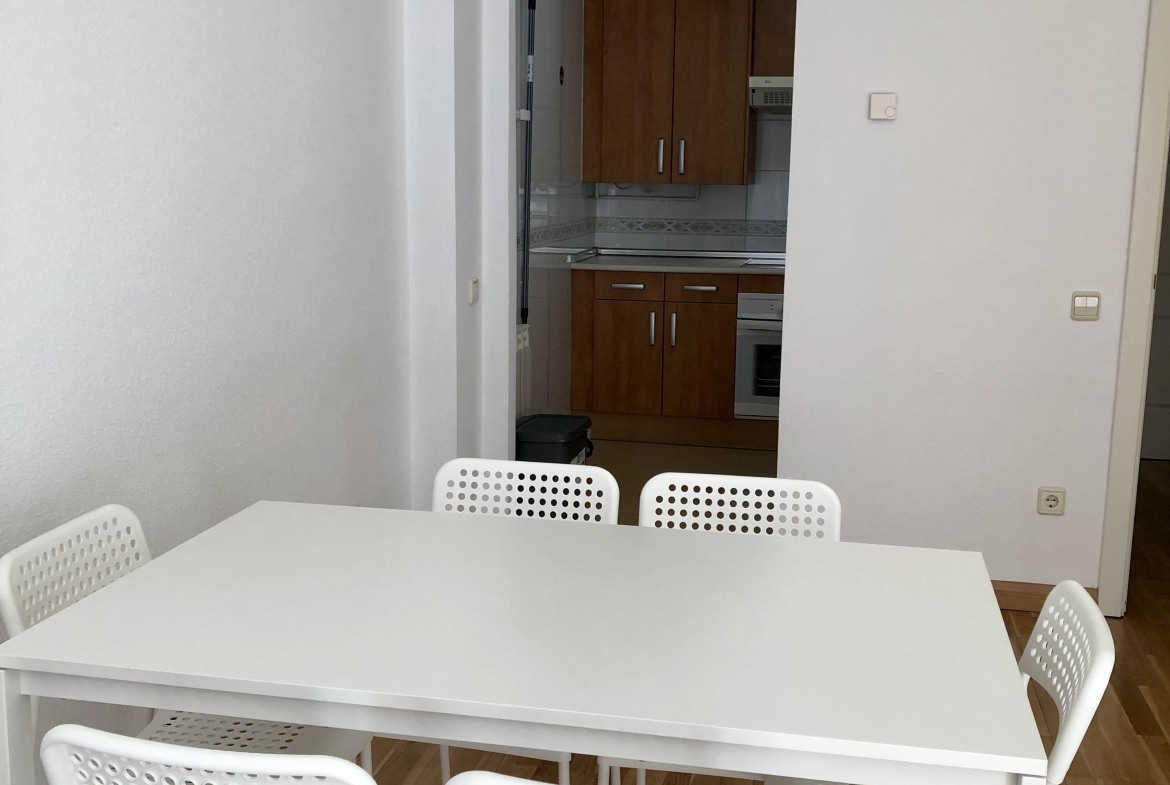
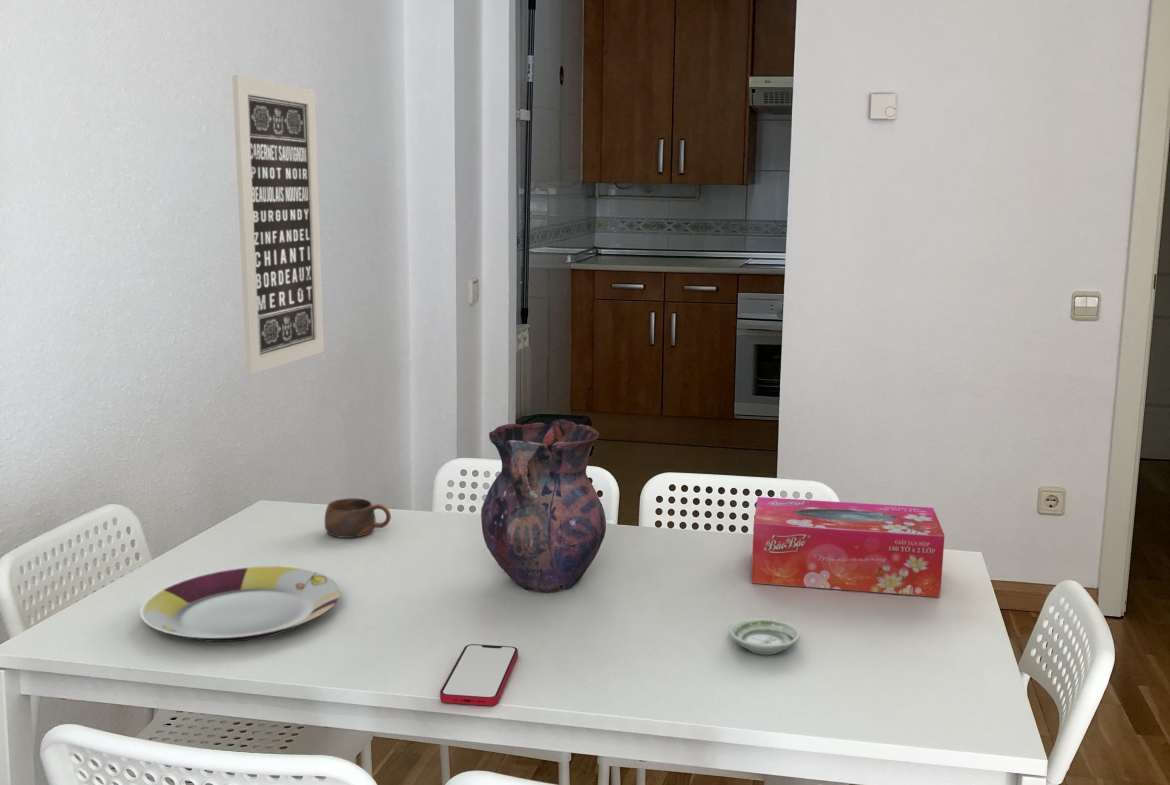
+ wall art (282, 225)
+ smartphone (480, 673)
+ tissue box (844, 544)
+ vase (542, 506)
+ plate (243, 605)
+ cup (357, 518)
+ saucer (763, 638)
